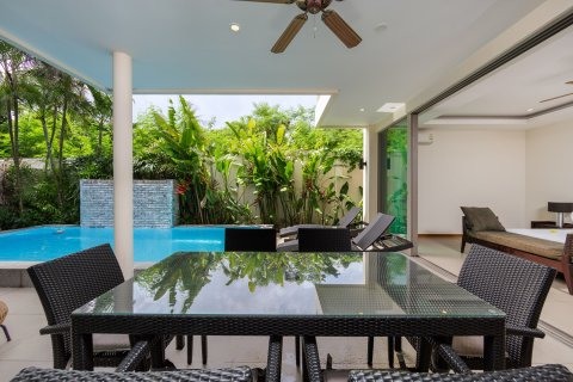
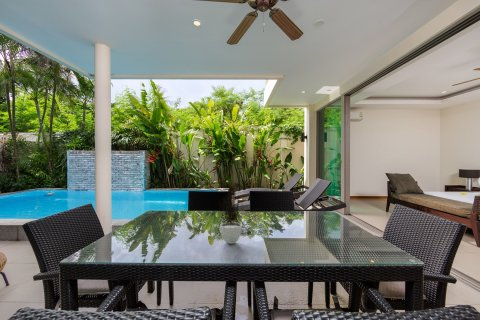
+ potted plant (231, 210)
